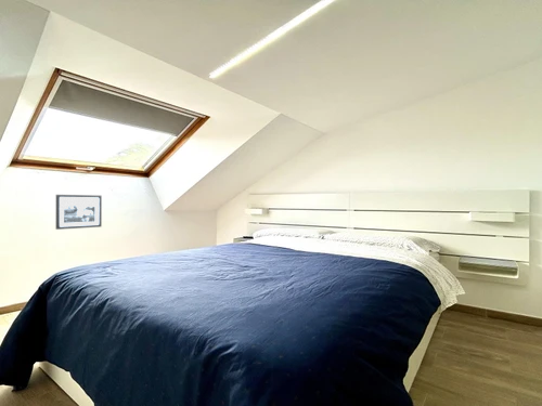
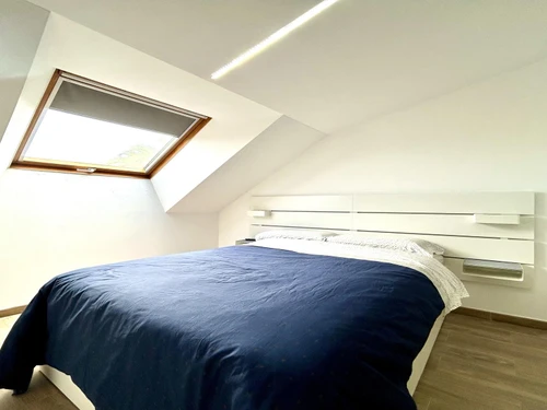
- picture frame (79, 211)
